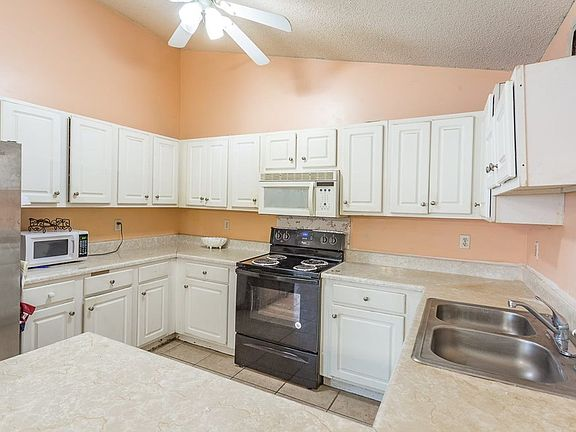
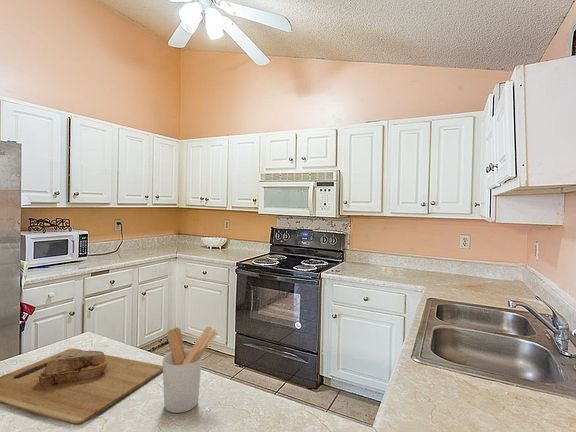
+ utensil holder (191, 365)
+ cutting board (74, 367)
